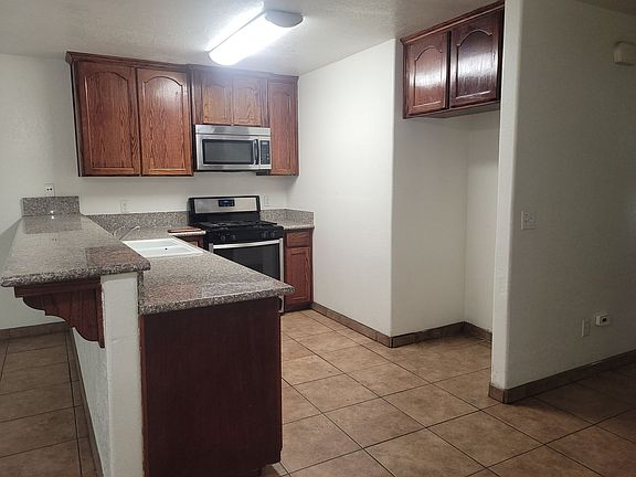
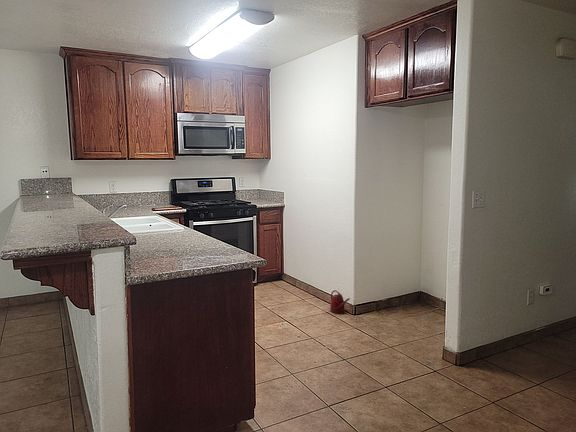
+ watering can (340, 302)
